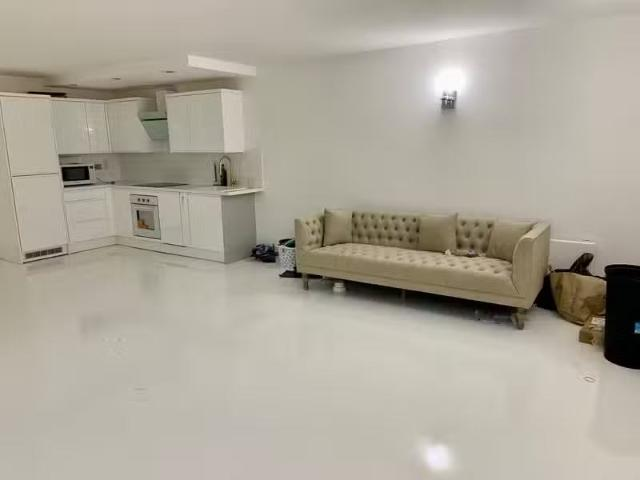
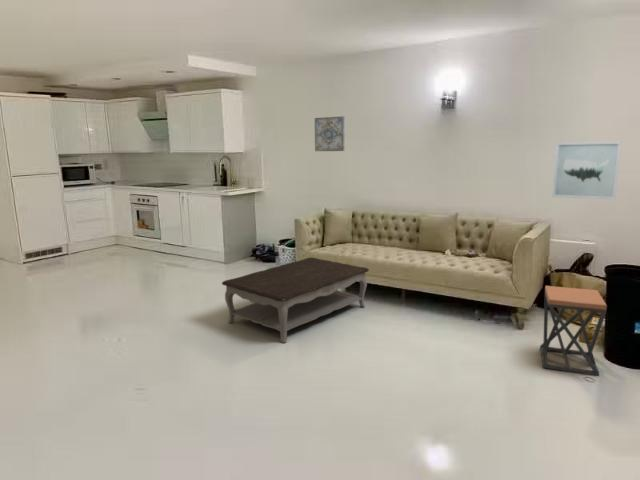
+ wall art (585, 170)
+ wall art (329, 134)
+ coffee table (299, 294)
+ stool (568, 329)
